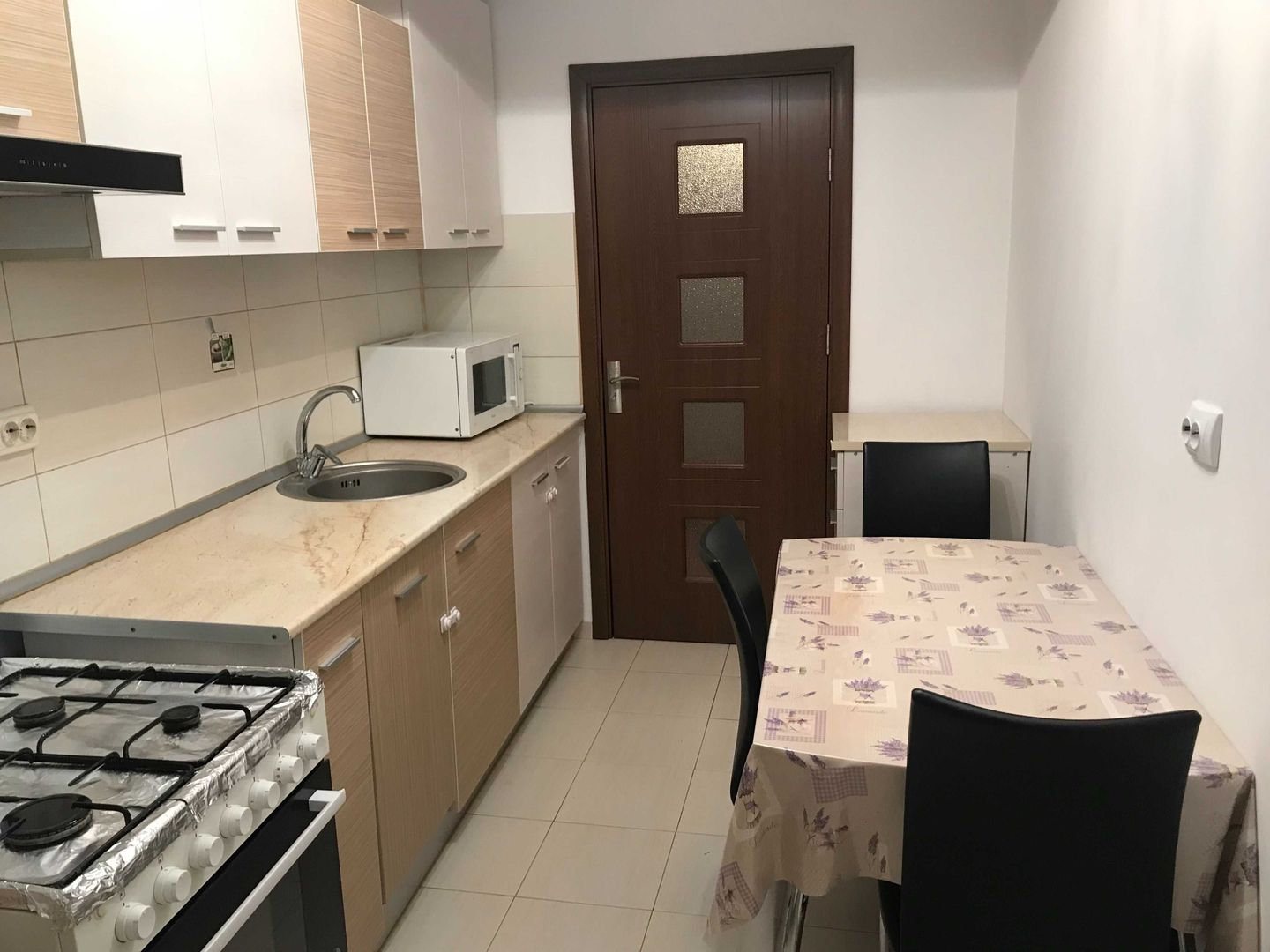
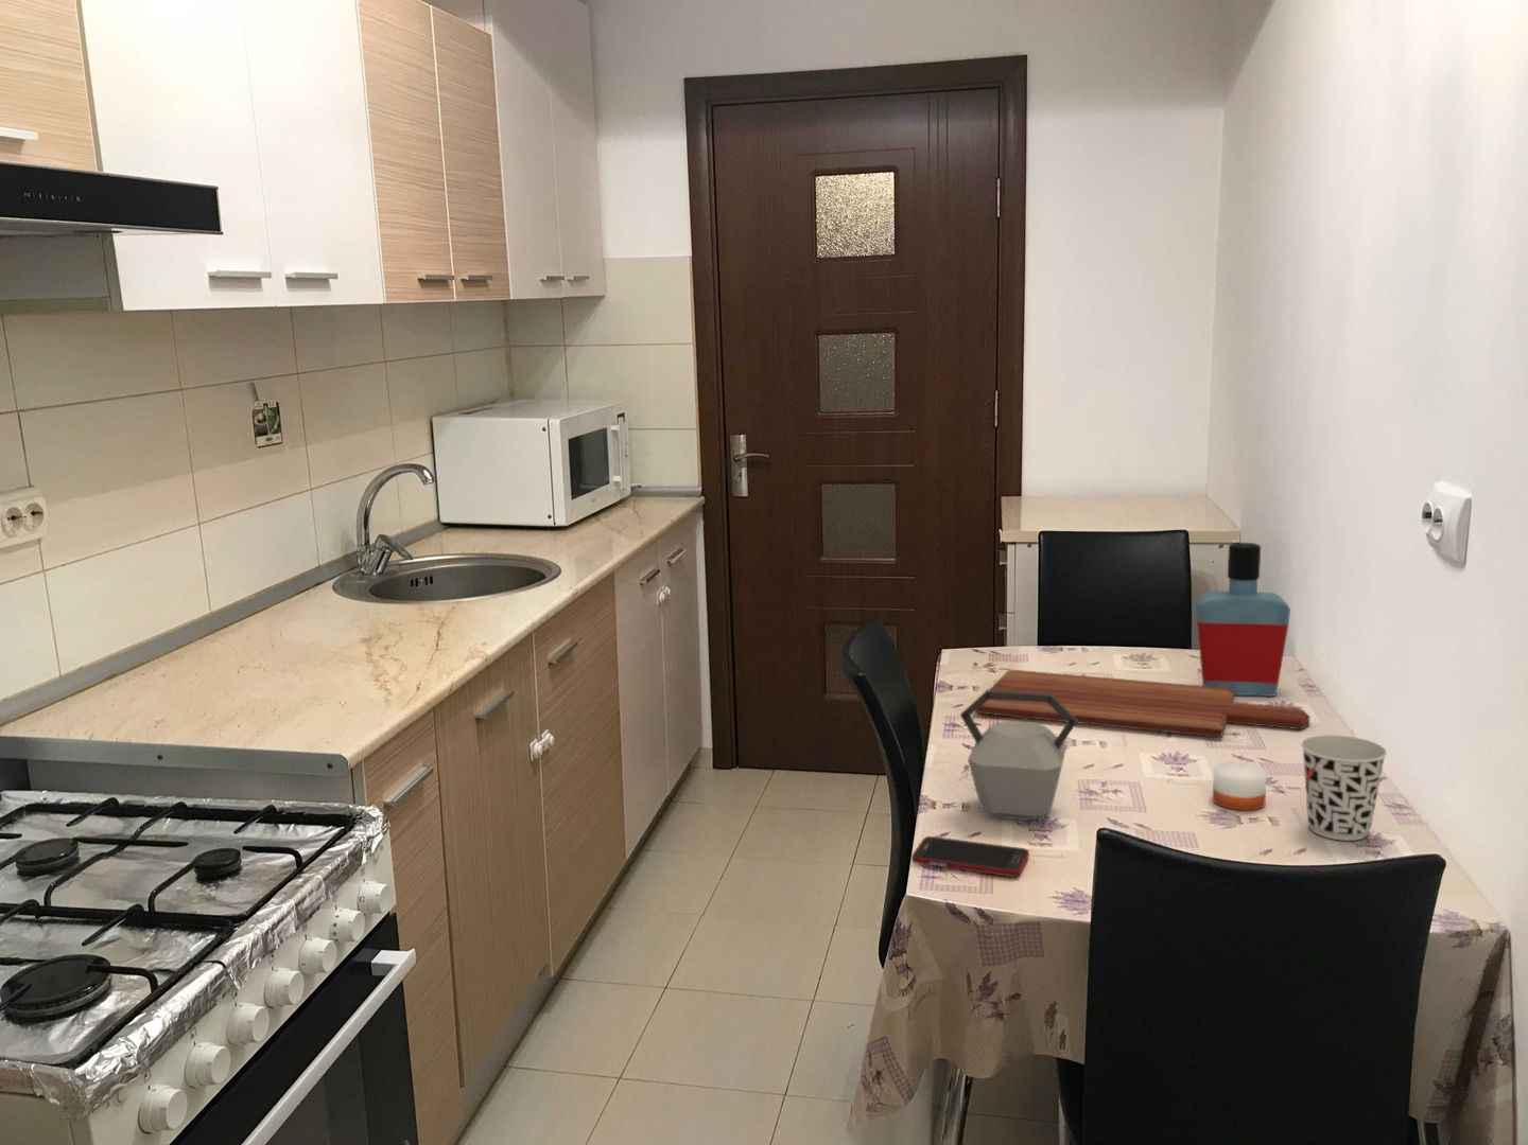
+ candle (1239, 769)
+ kettle (1023, 737)
+ bottle (1242, 618)
+ cell phone (970, 855)
+ cup (1340, 789)
+ cutting board (1113, 701)
